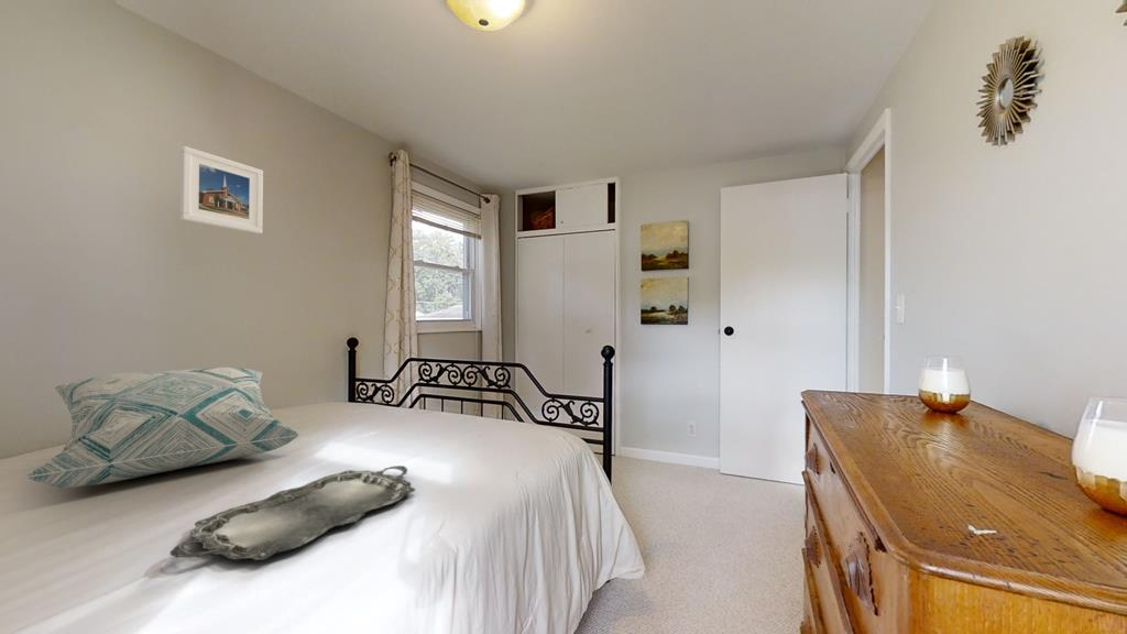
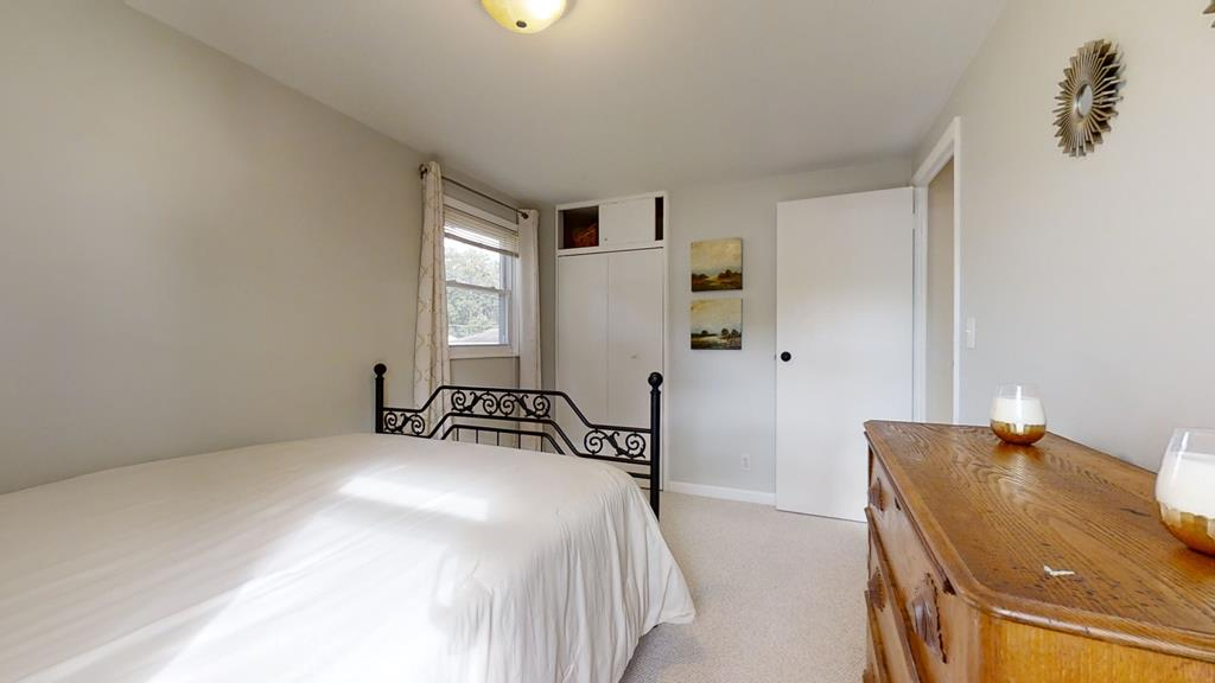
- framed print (225, 193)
- serving tray (315, 505)
- decorative pillow (177, 415)
